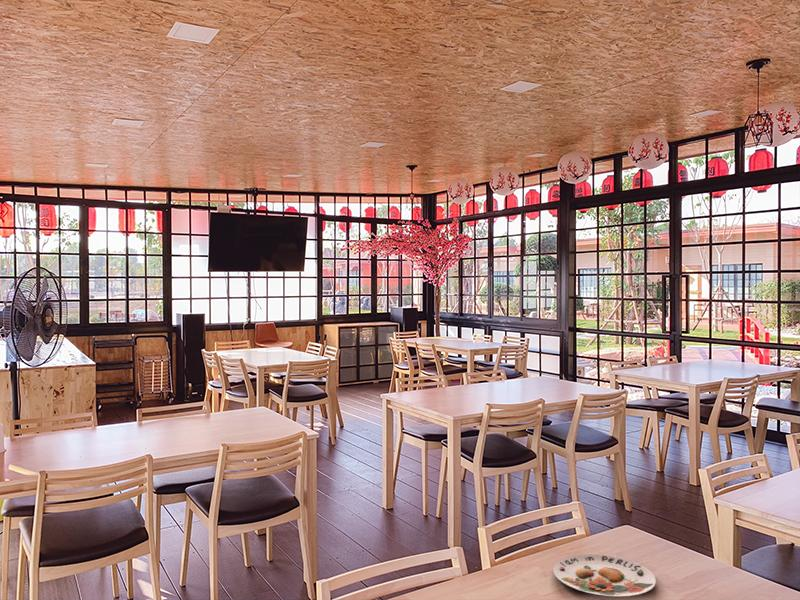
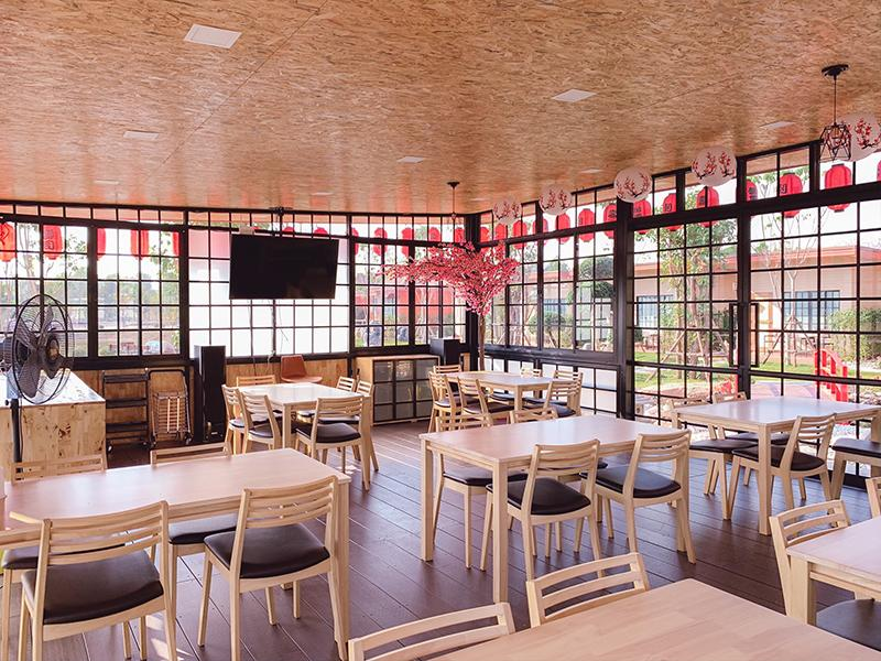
- plate (603, 575)
